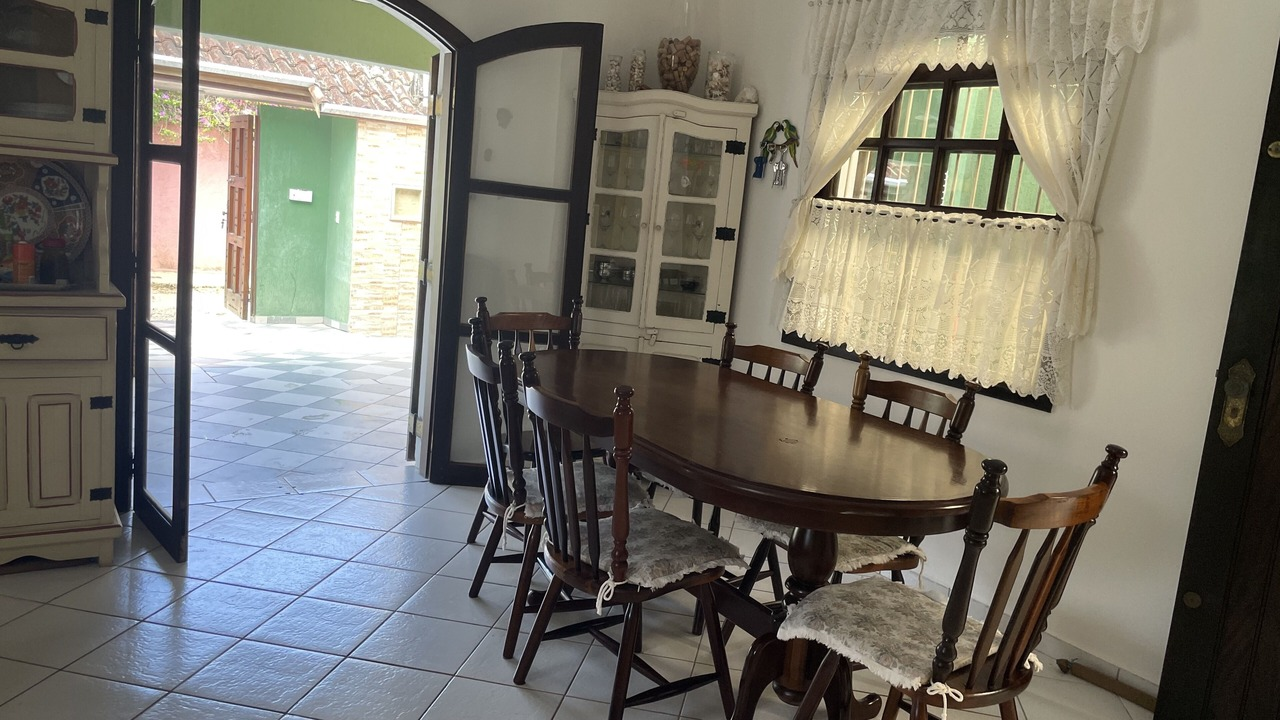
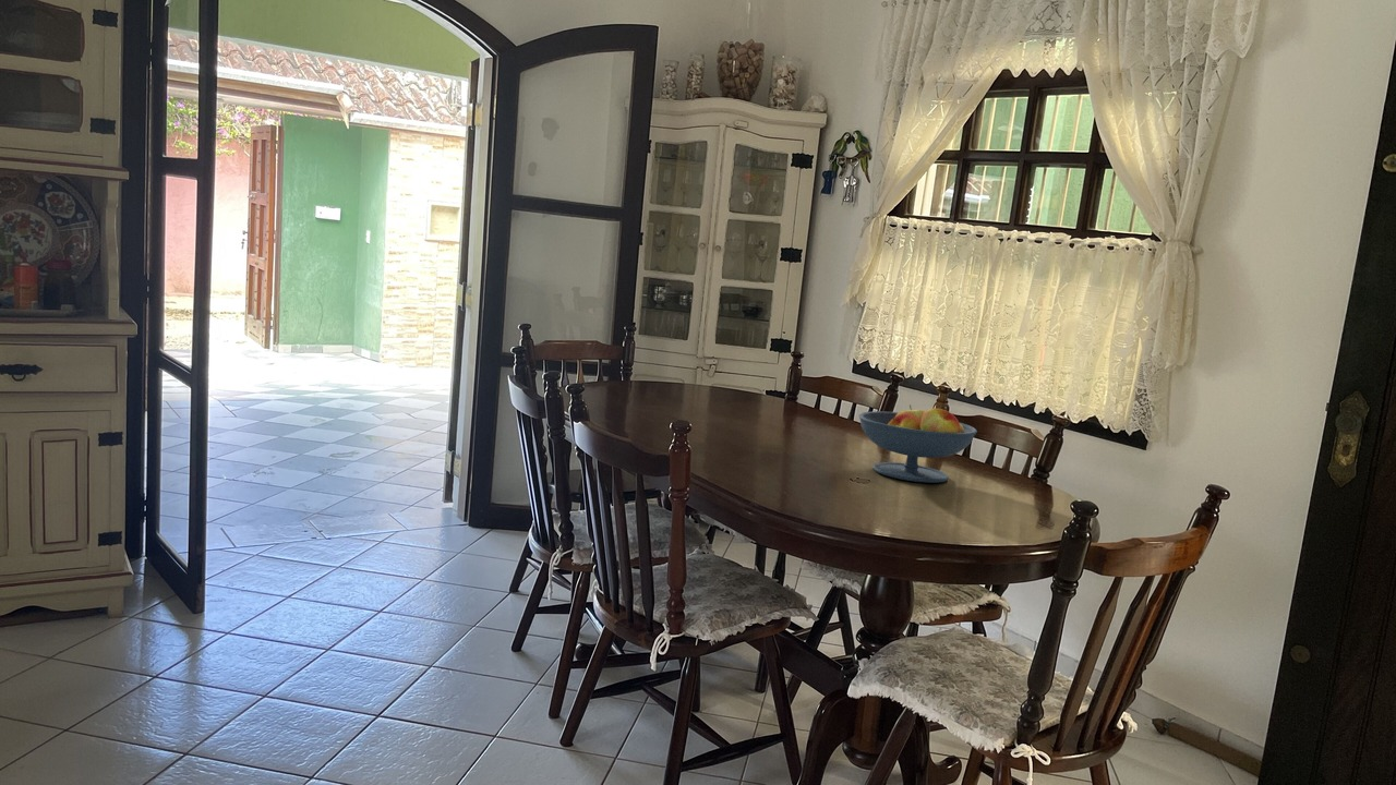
+ fruit bowl (914, 438)
